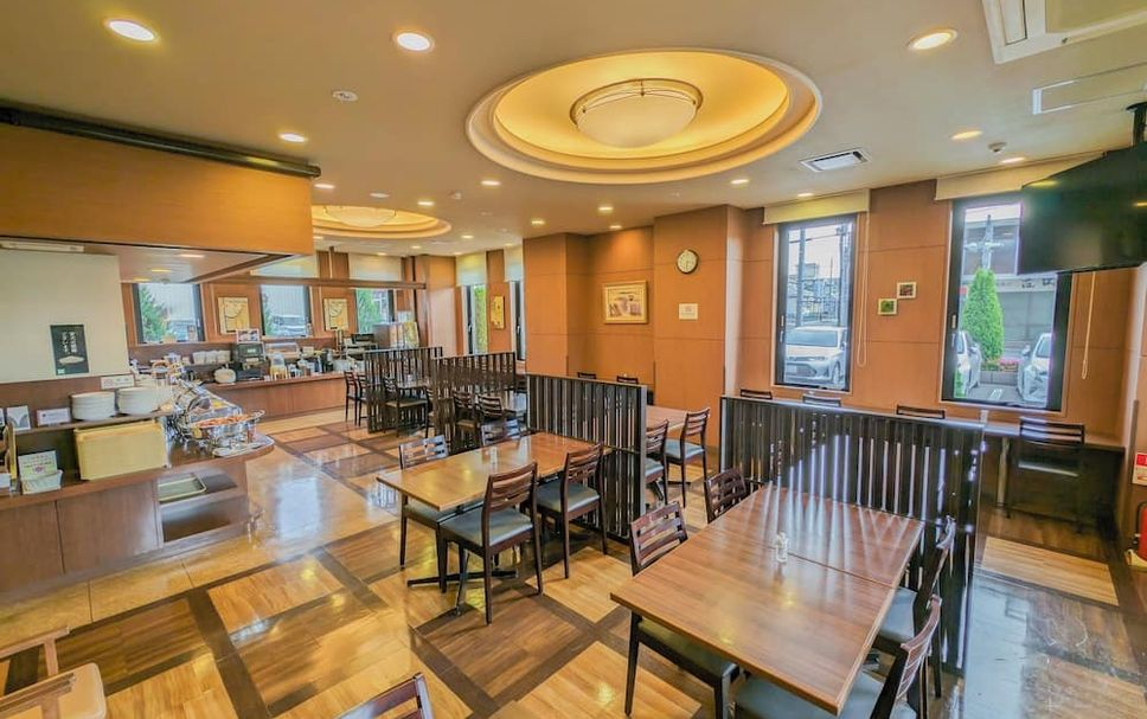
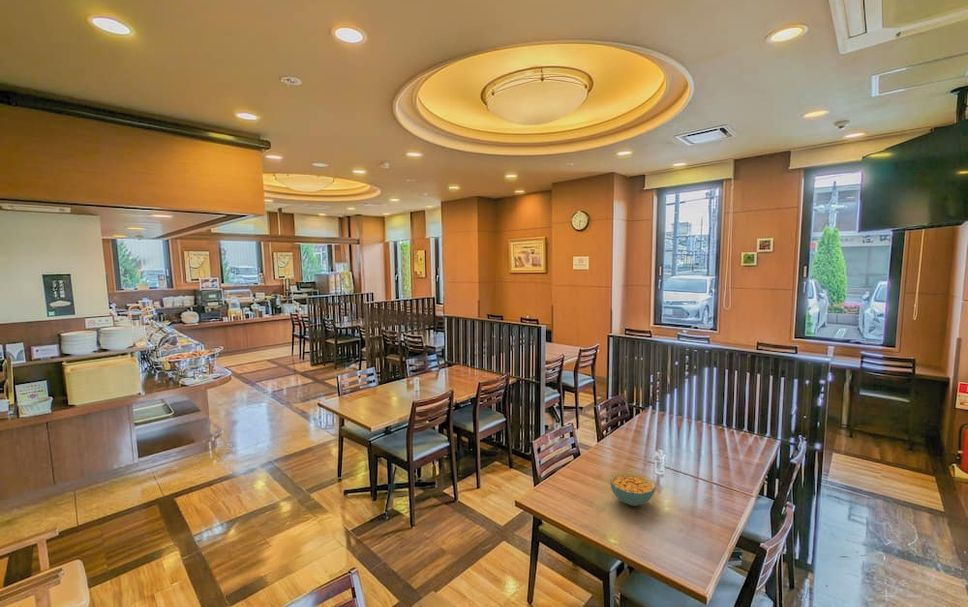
+ cereal bowl (631, 491)
